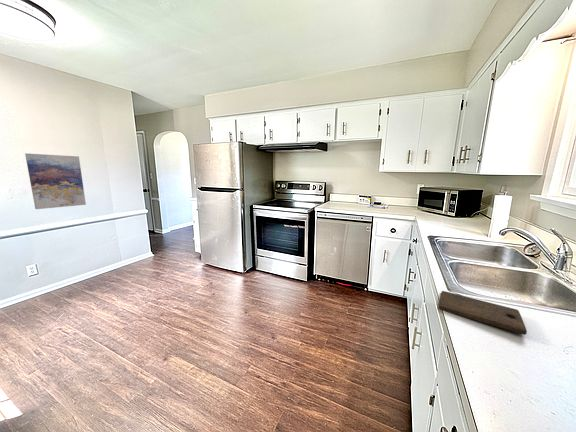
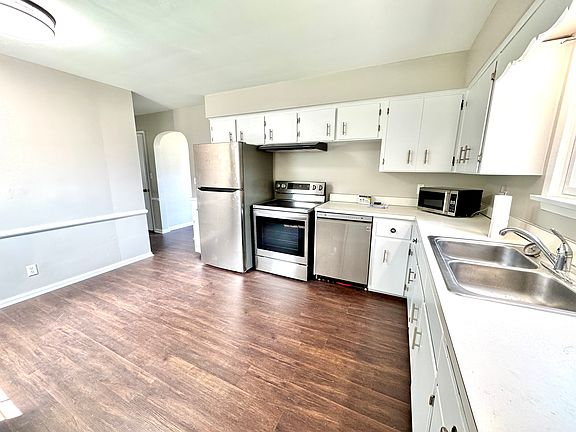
- wall art (58, 181)
- cutting board (477, 309)
